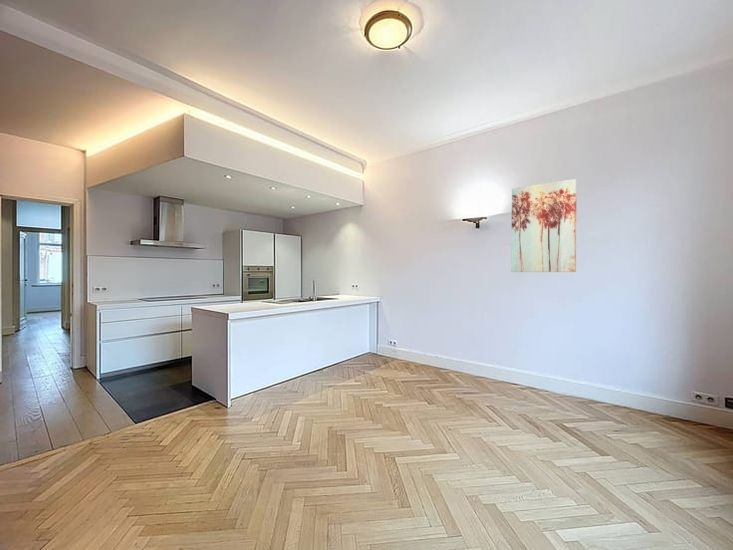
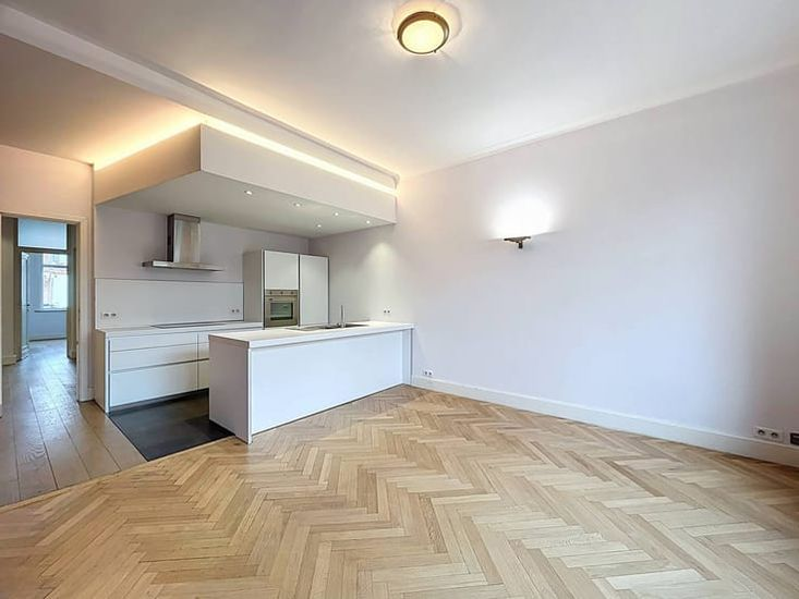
- wall art (542, 228)
